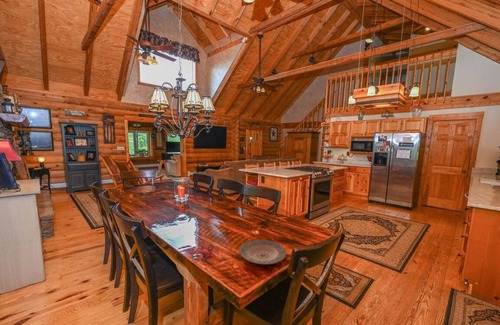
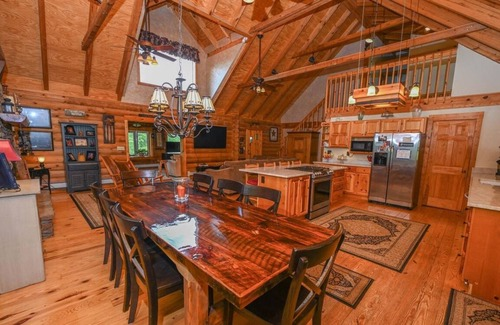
- plate (262, 253)
